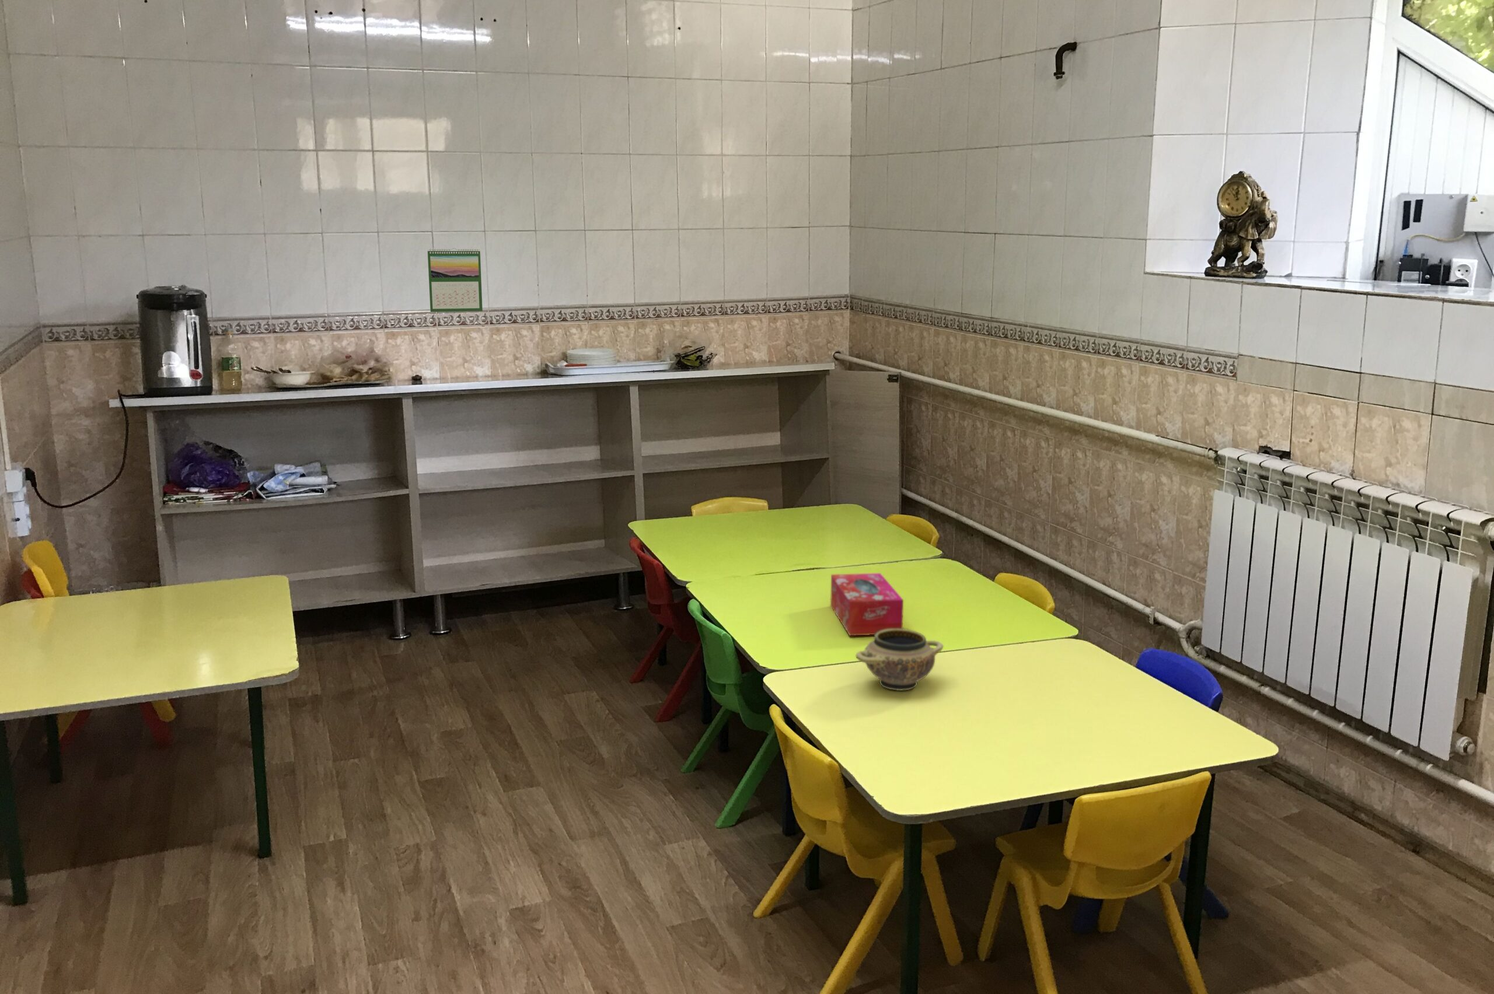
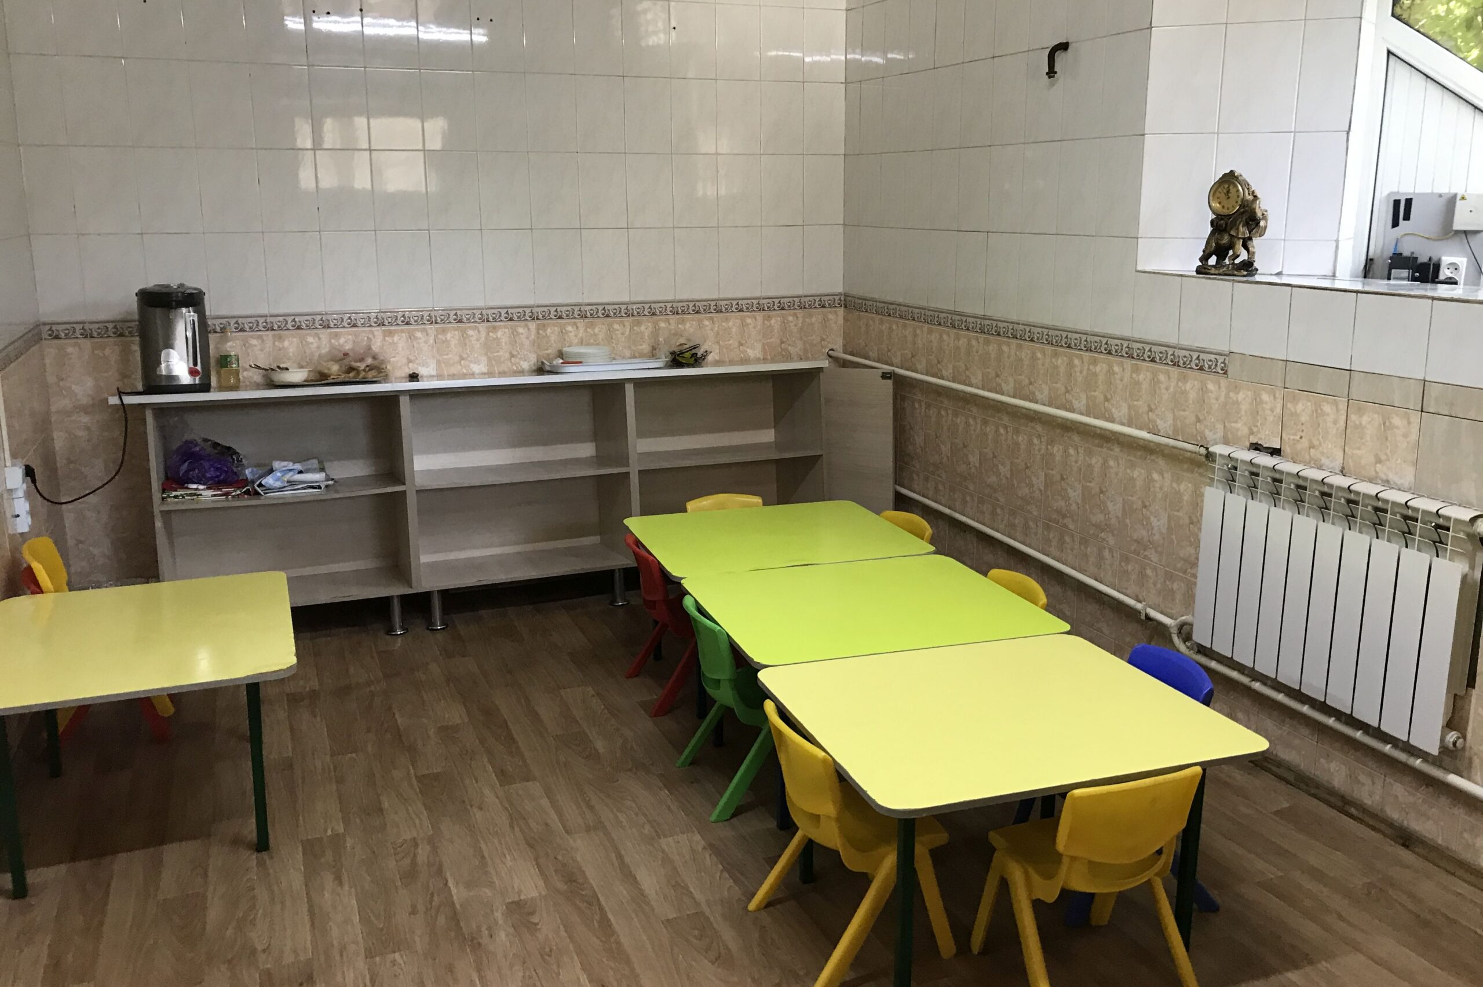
- ceramic bowl (899, 660)
- tissue box (866, 602)
- calendar (455, 280)
